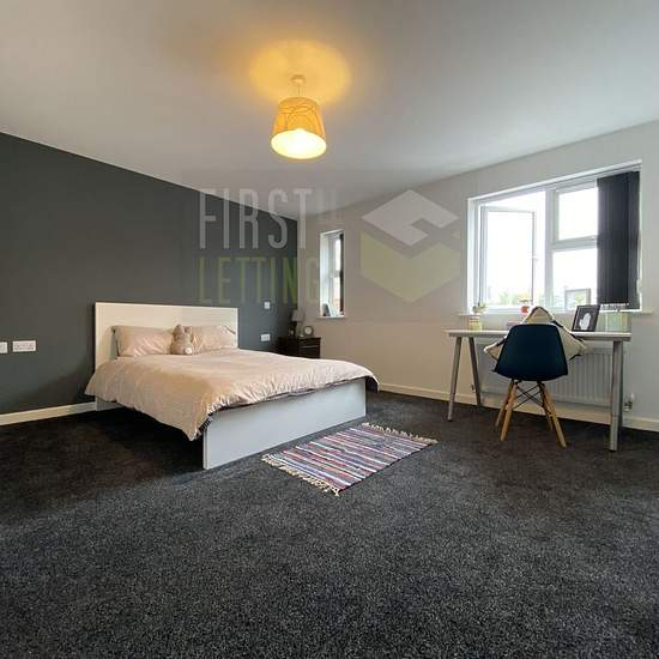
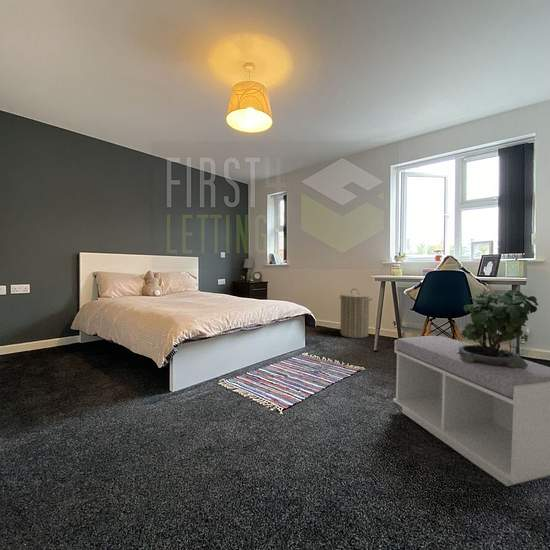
+ bench (467, 394)
+ laundry hamper (354, 311)
+ potted plant (494, 322)
